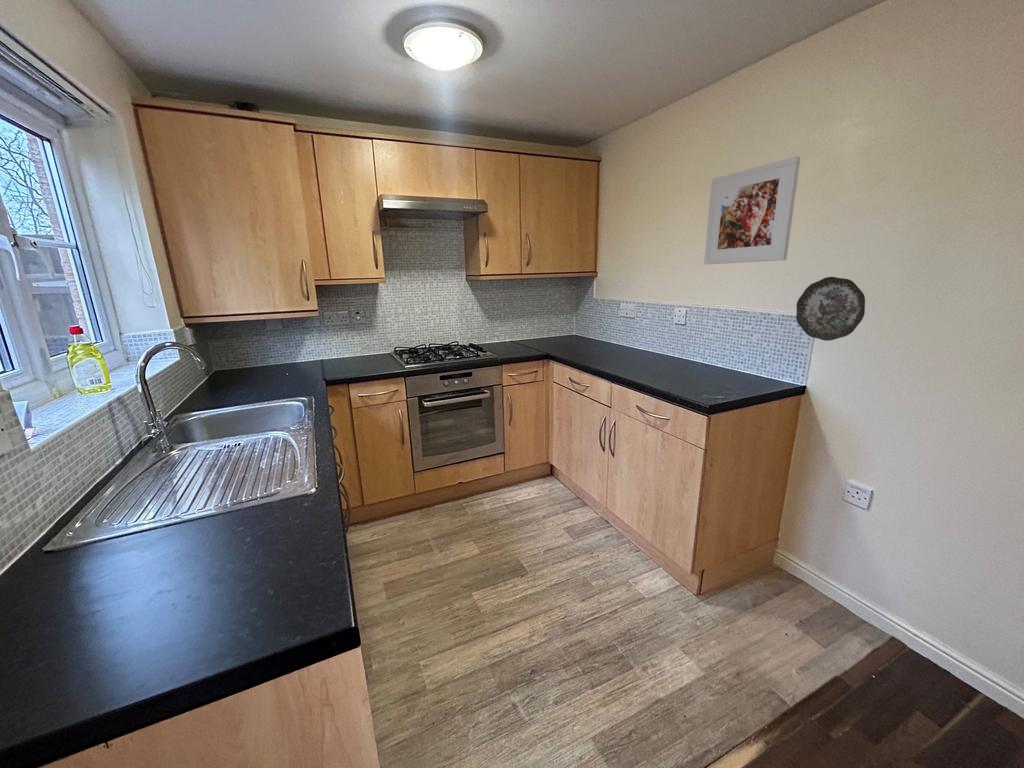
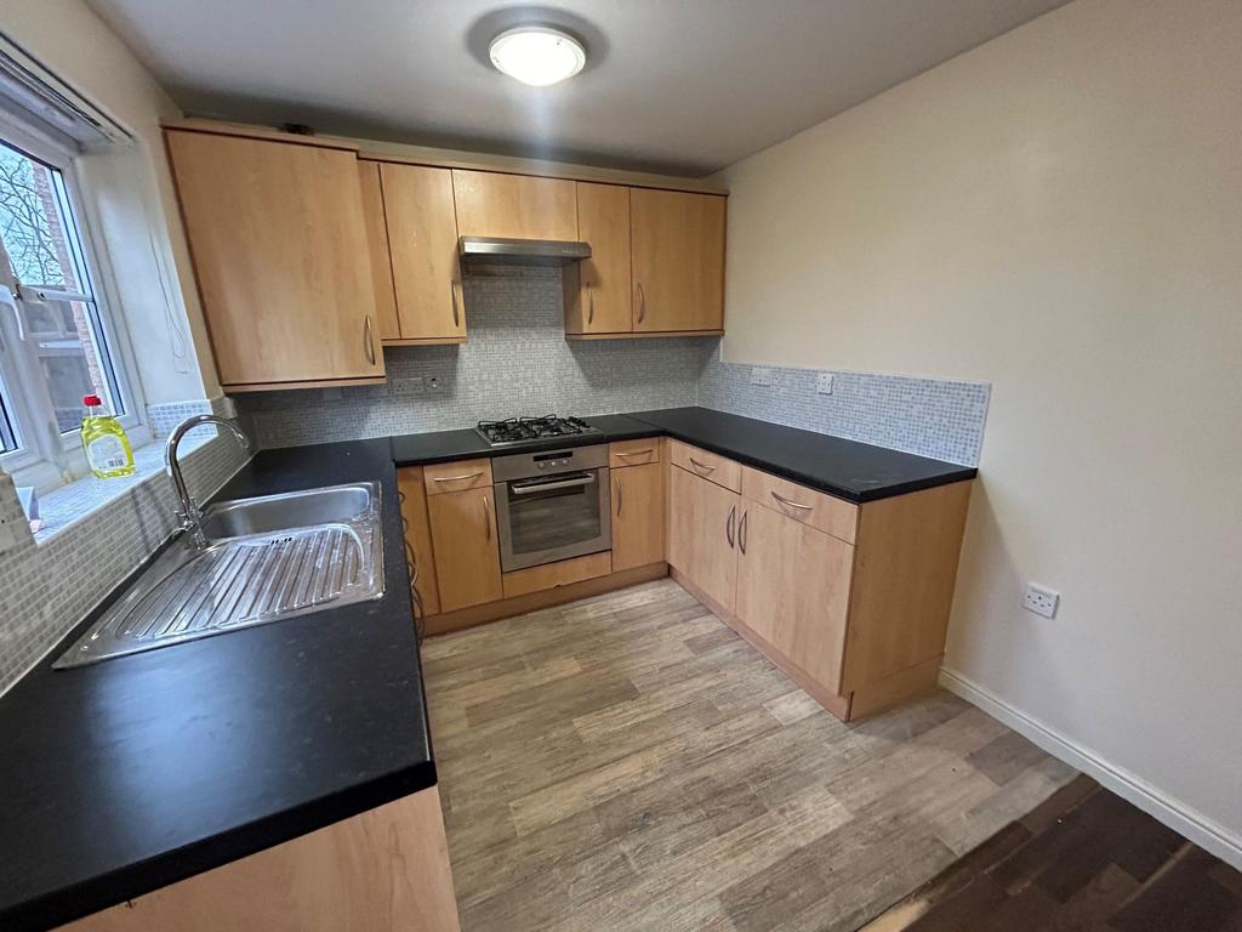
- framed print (746, 216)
- decorative plate (830, 309)
